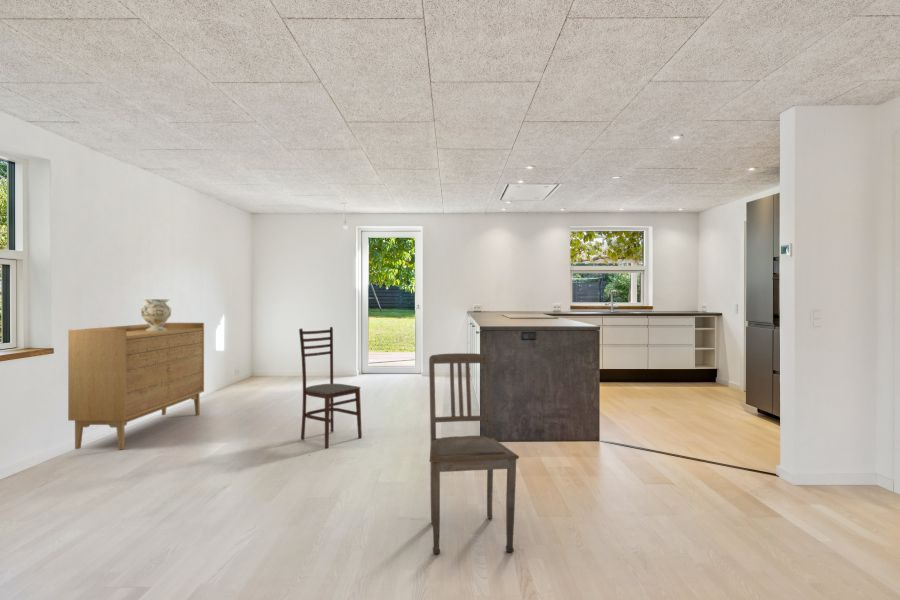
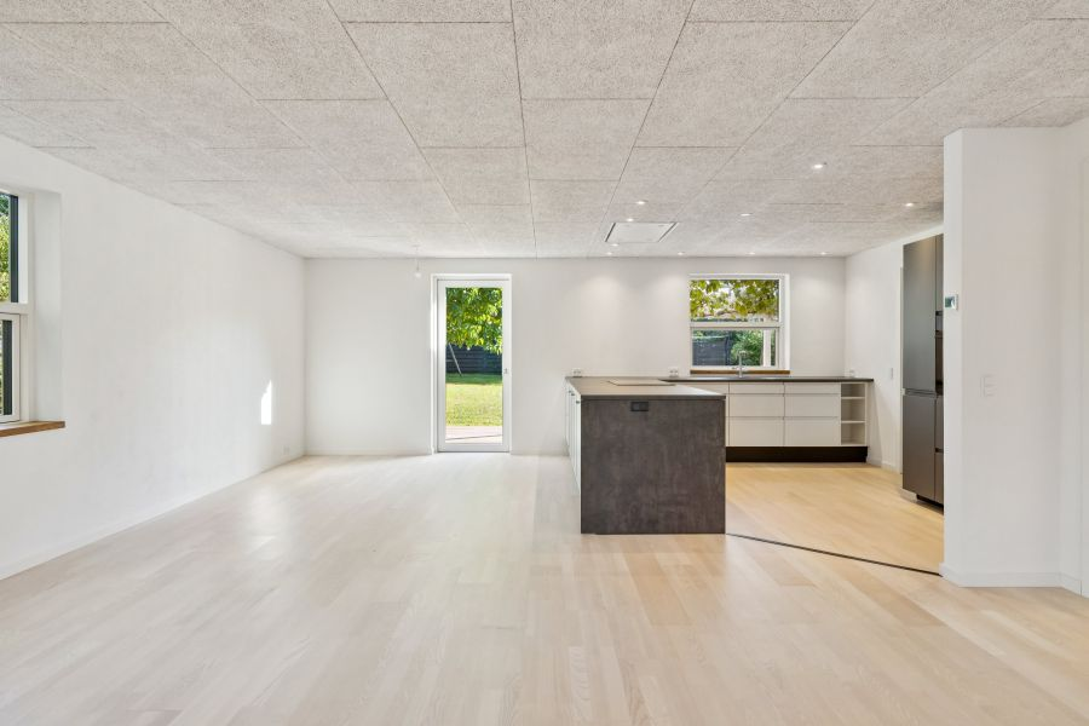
- dining chair (467, 445)
- decorative vase (156, 314)
- sideboard (145, 377)
- dining chair (330, 383)
